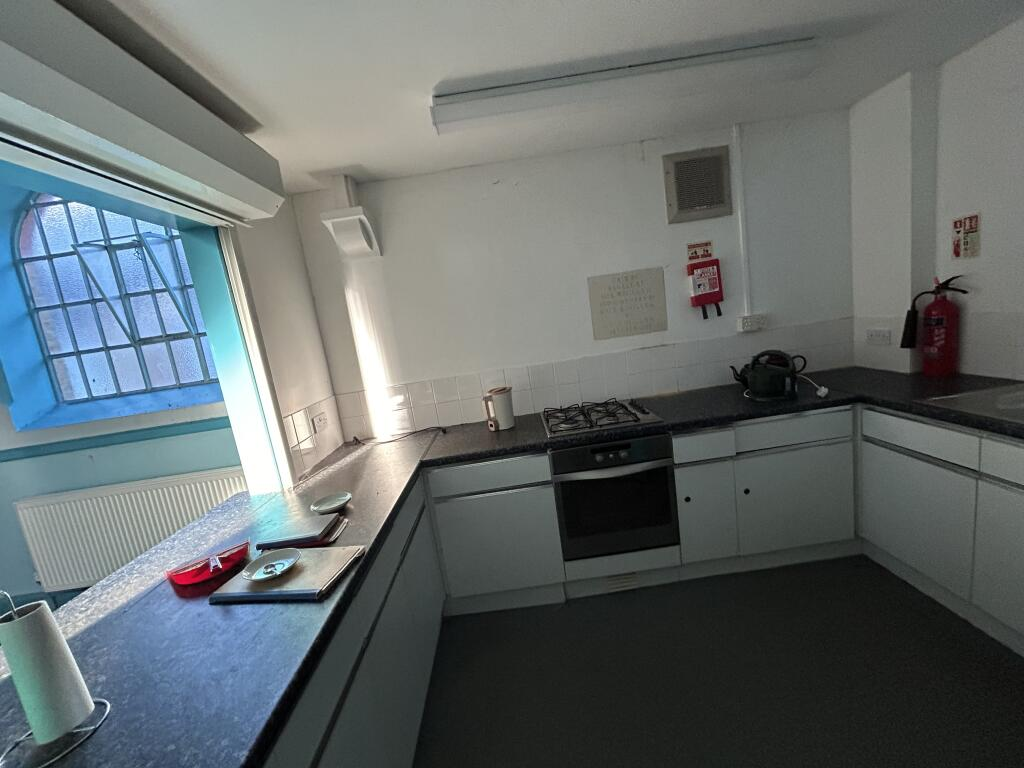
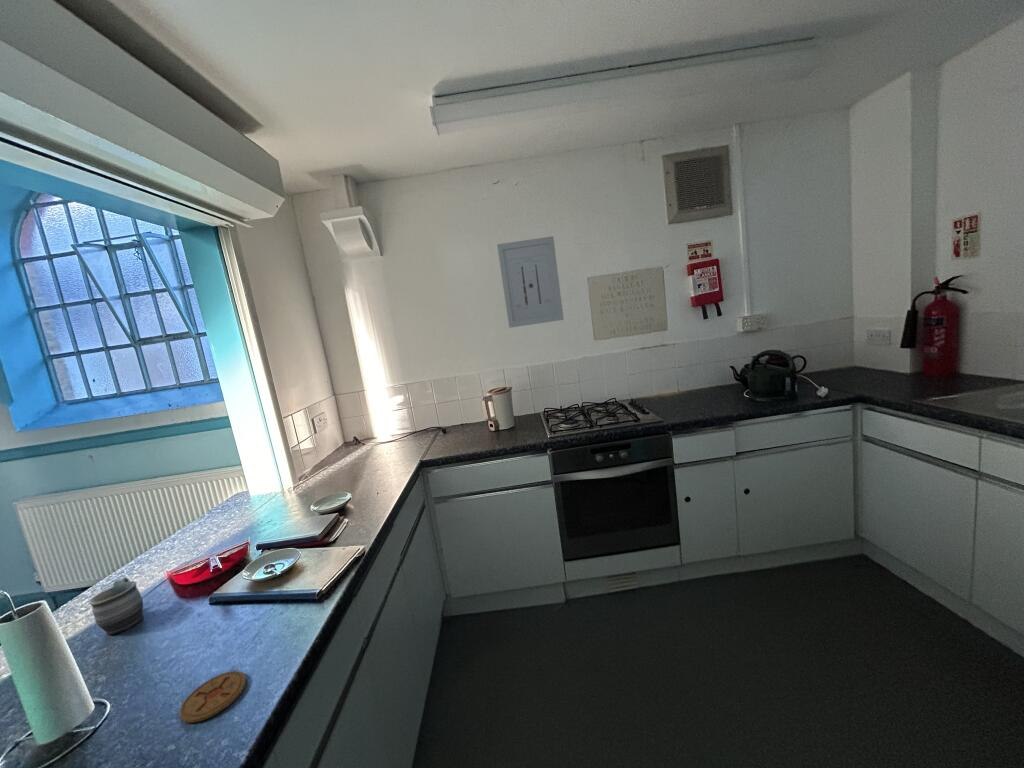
+ mug (119, 604)
+ coaster (214, 695)
+ wall art (530, 282)
